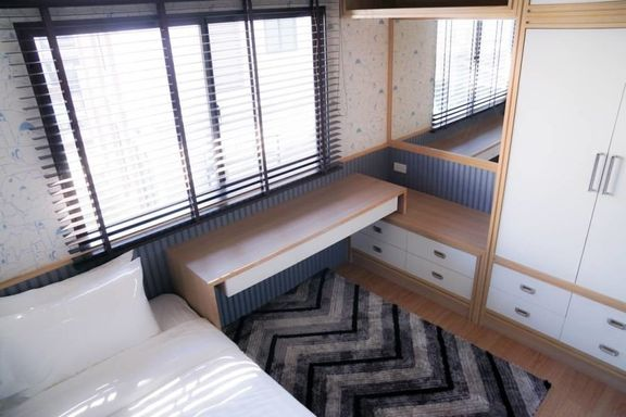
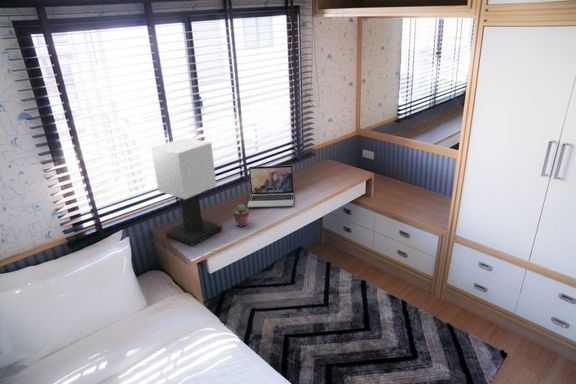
+ laptop (270, 186)
+ potted succulent (241, 214)
+ table lamp (188, 190)
